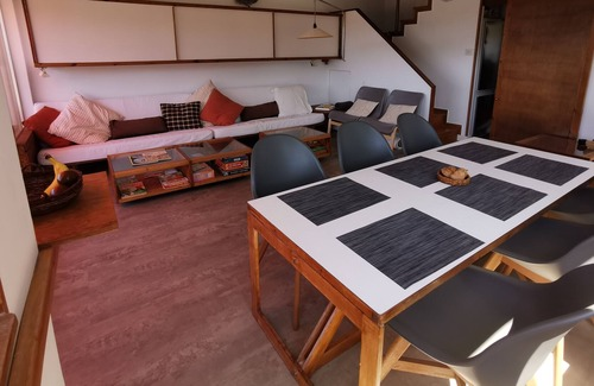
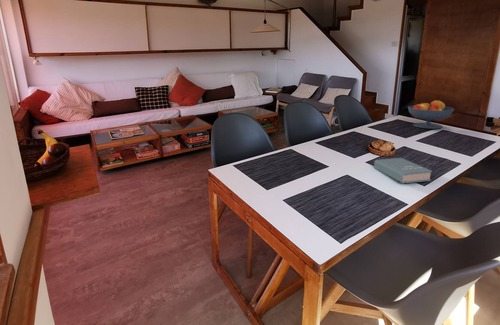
+ book (401, 169)
+ fruit bowl (429, 113)
